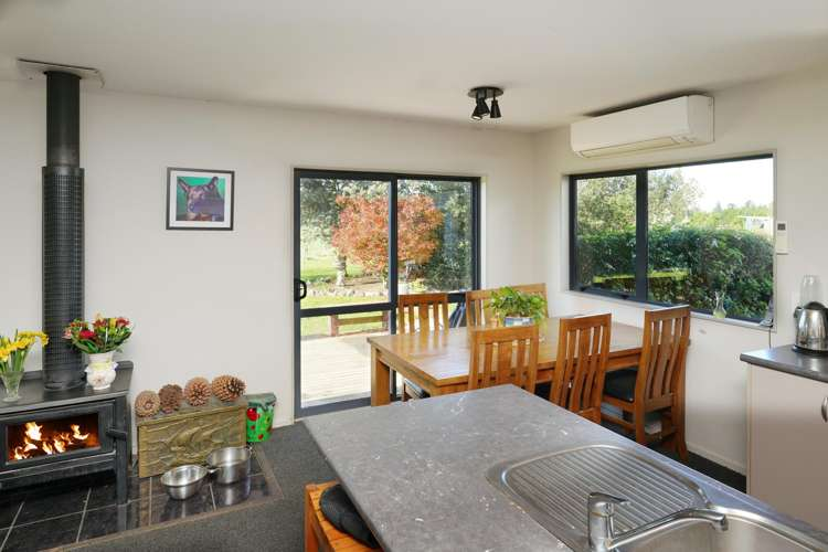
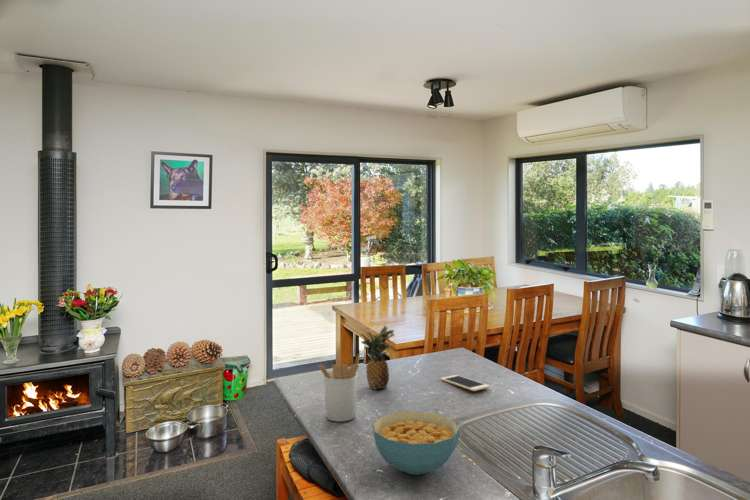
+ utensil holder (342, 387)
+ cereal bowl (415, 447)
+ cell phone (464, 382)
+ fruit (378, 357)
